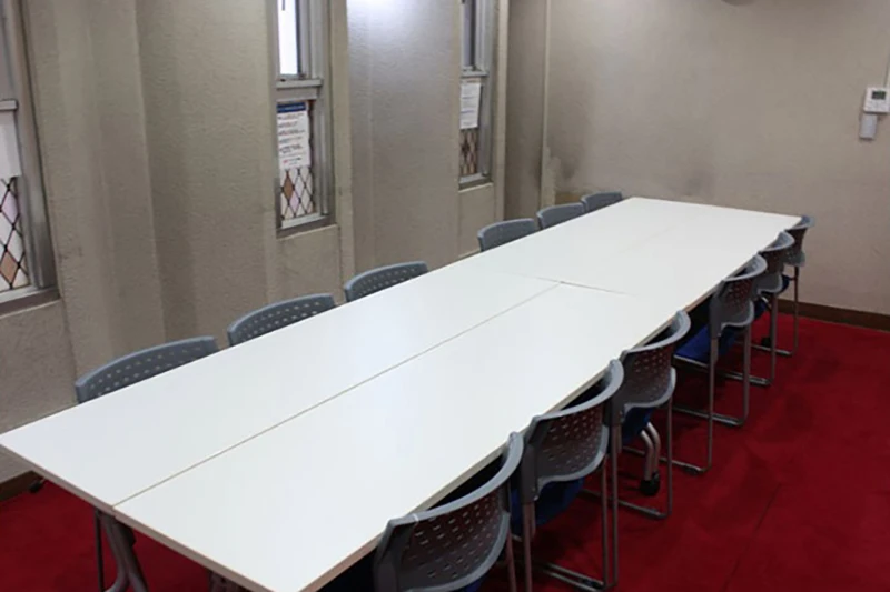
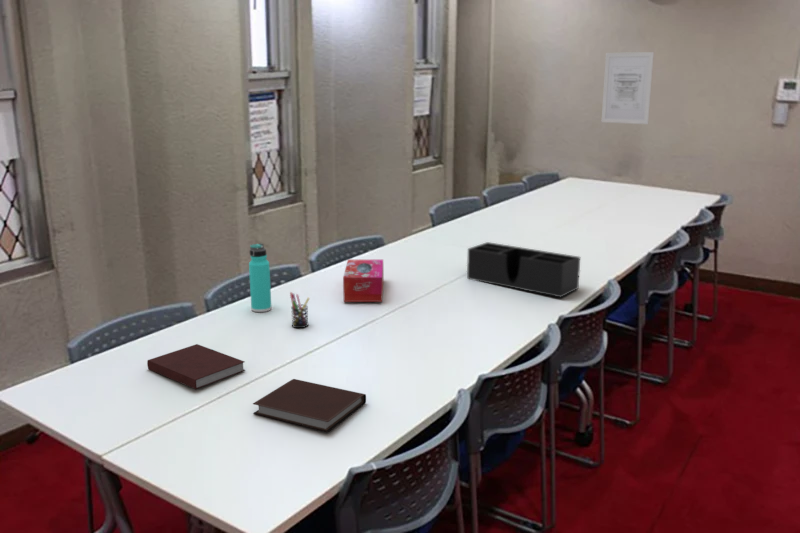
+ notebook (196, 365)
+ pen holder (297, 309)
+ notebook (310, 403)
+ desk organizer (522, 268)
+ wall art (626, 88)
+ thermos bottle (259, 277)
+ tissue box (364, 279)
